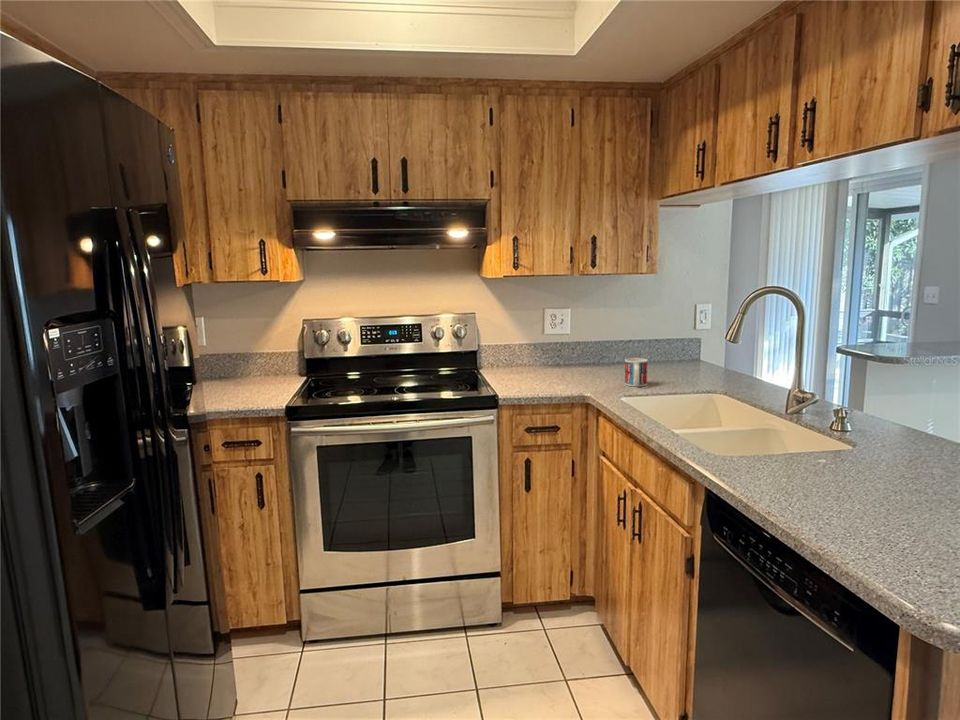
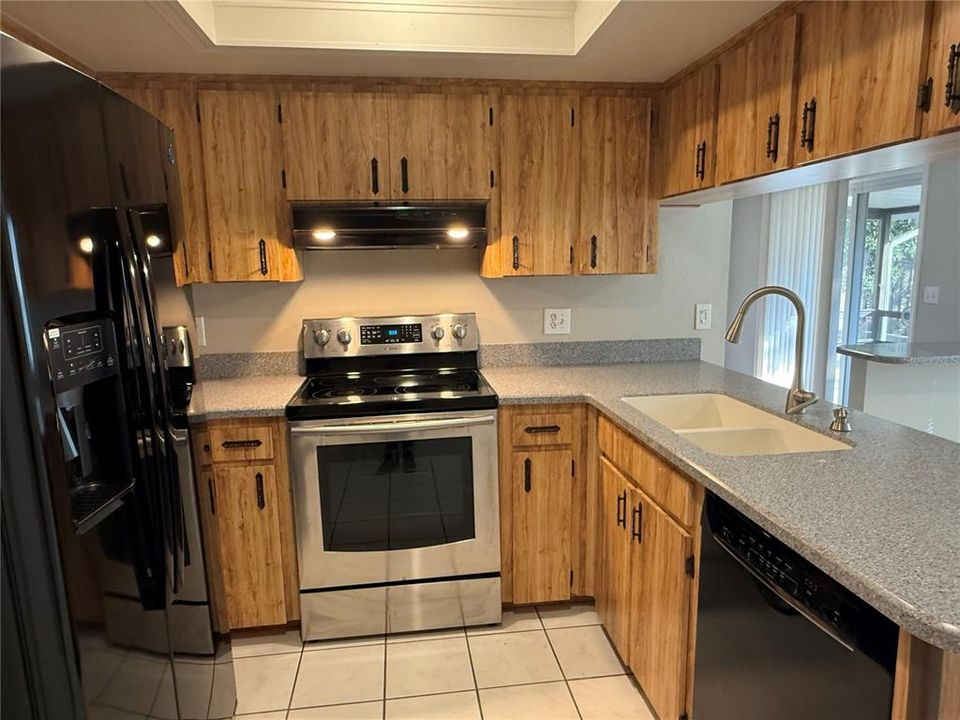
- mug (637, 372)
